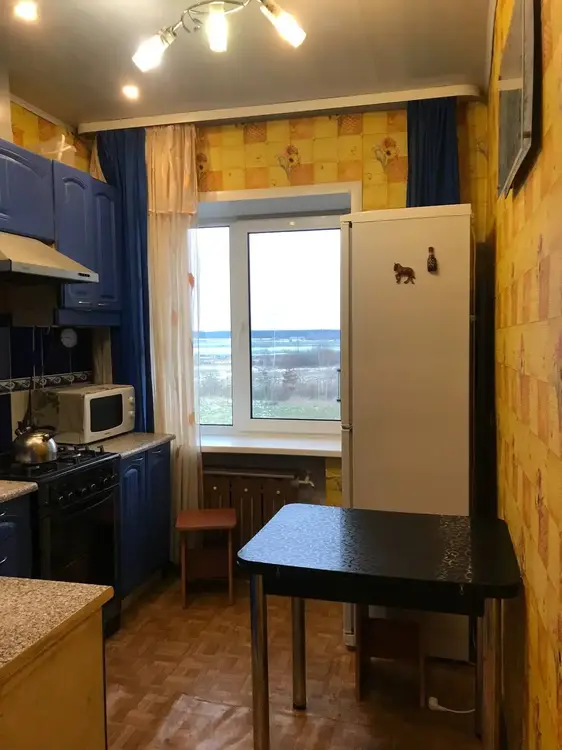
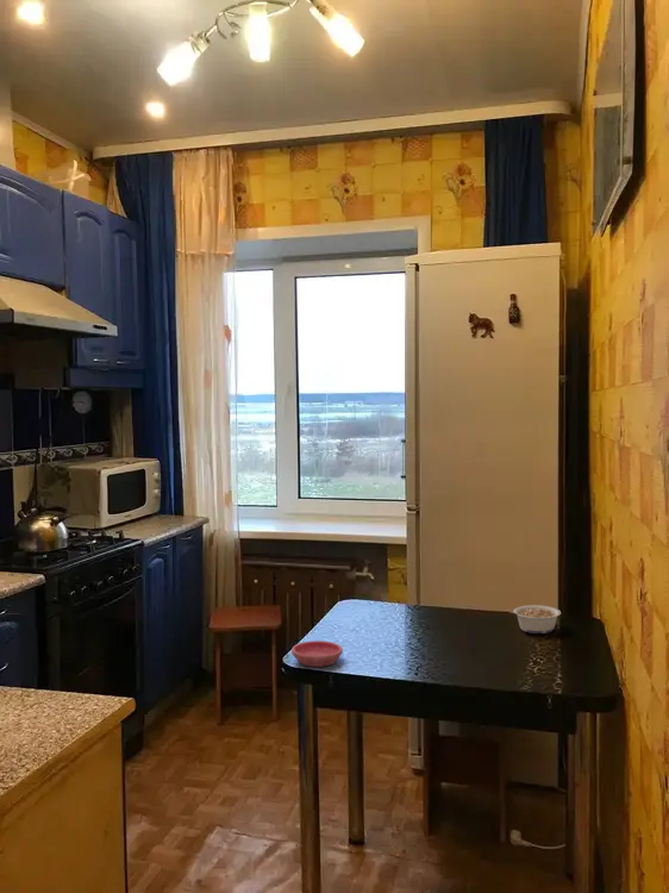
+ saucer (317, 654)
+ legume (536, 618)
